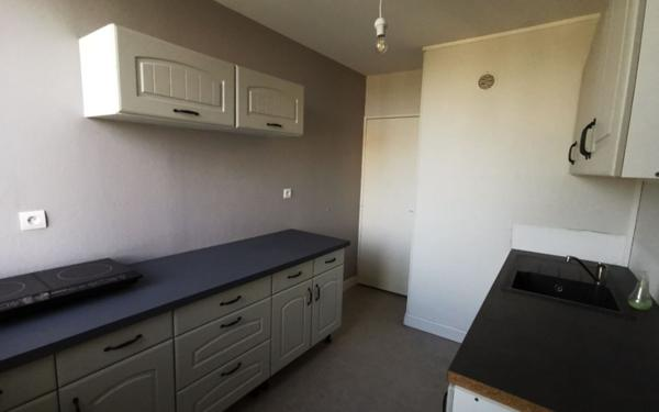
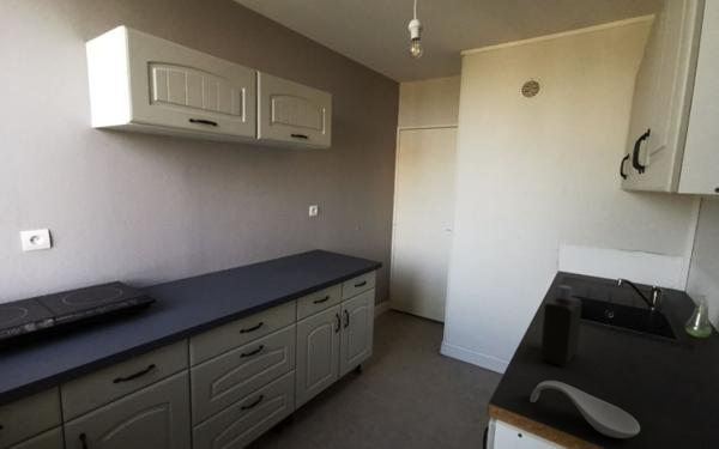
+ bottle (562, 321)
+ spoon rest (581, 406)
